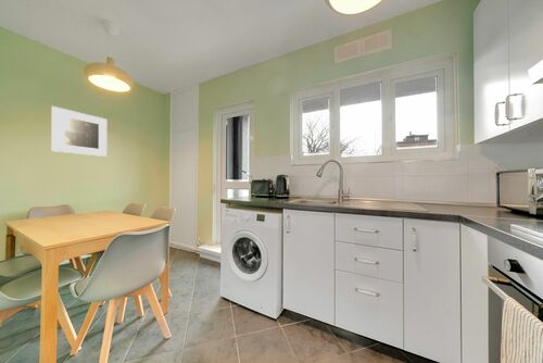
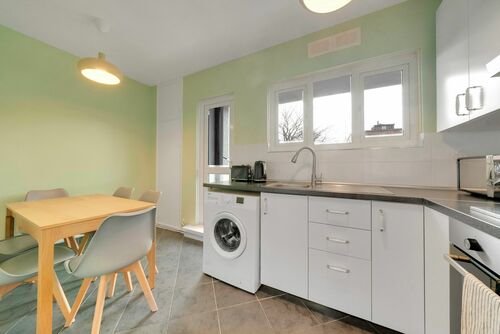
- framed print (81, 133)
